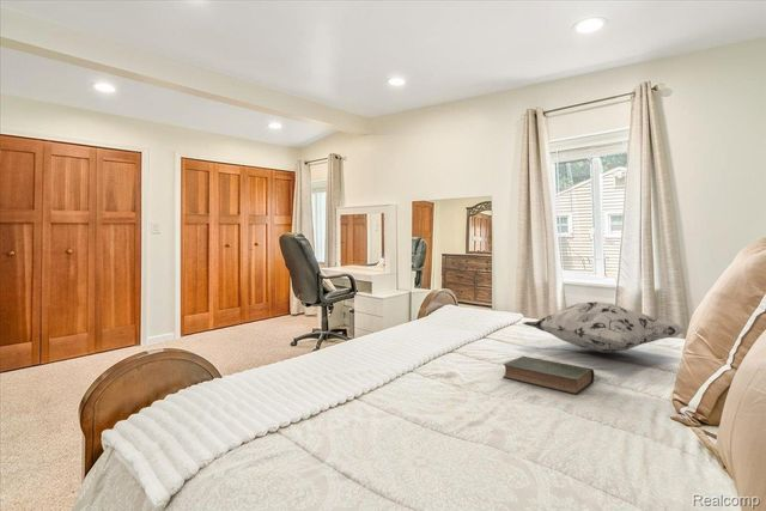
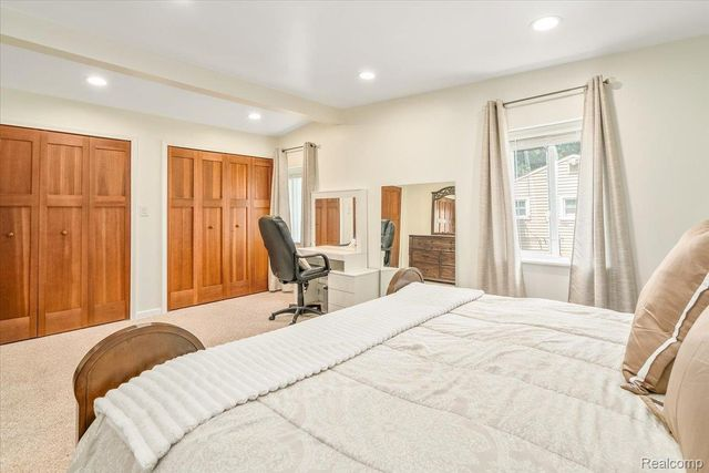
- book (547, 372)
- decorative pillow (598, 327)
